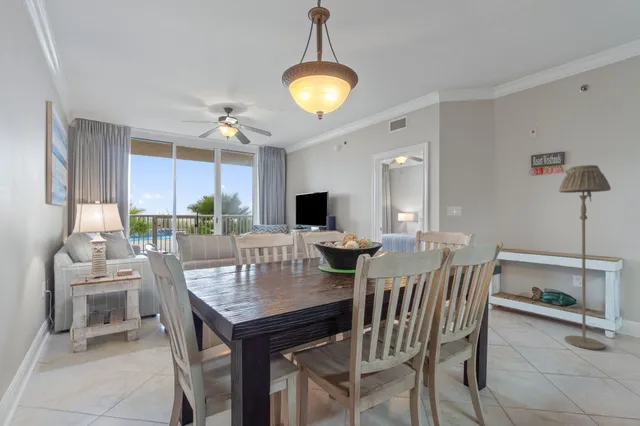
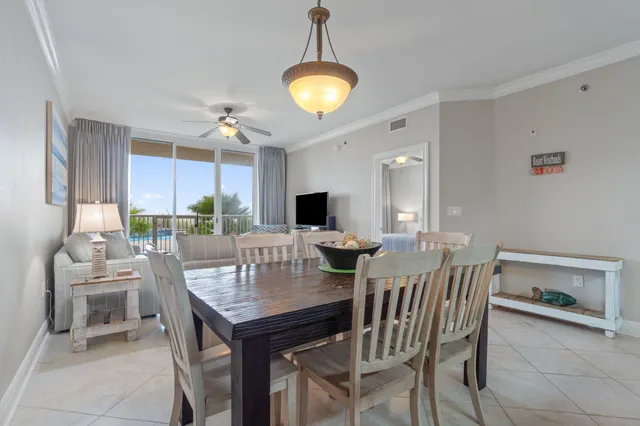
- floor lamp (584, 254)
